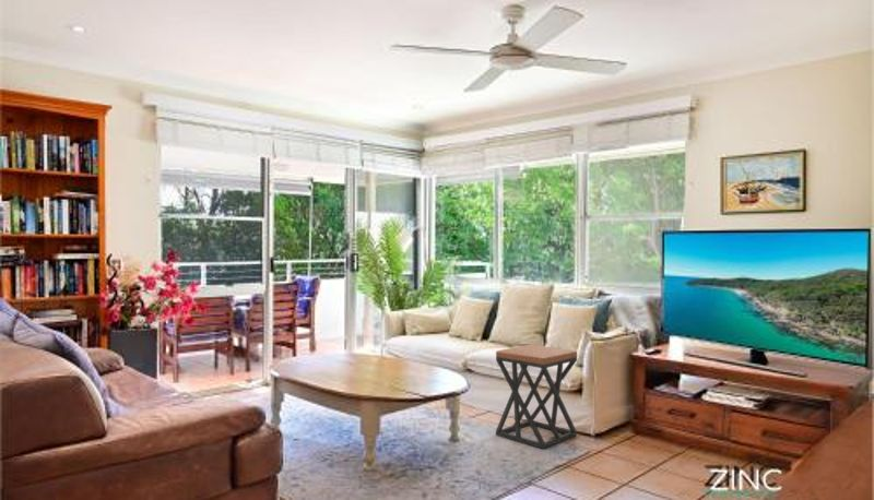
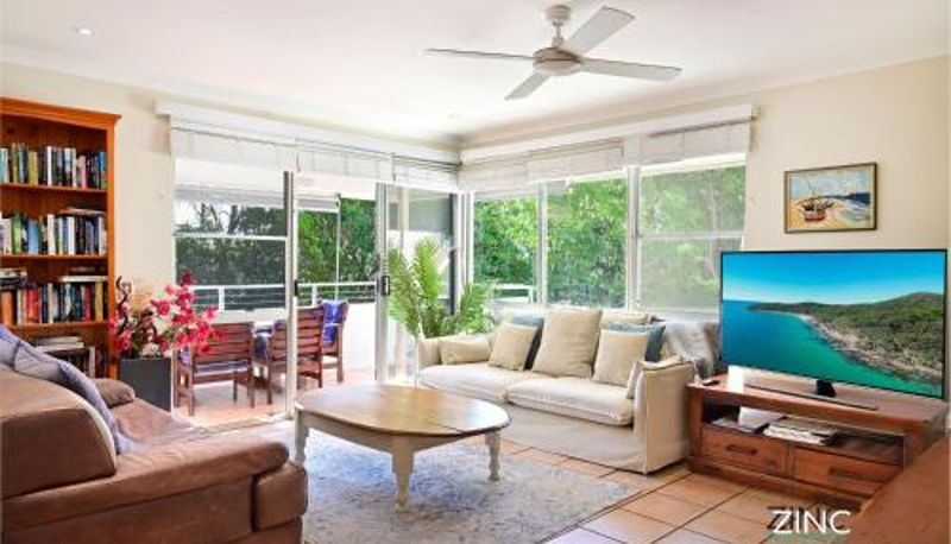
- stool (535, 392)
